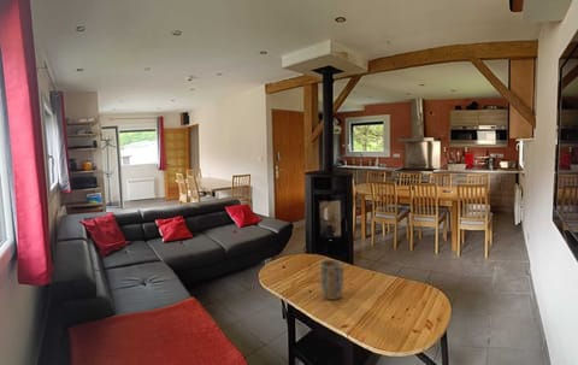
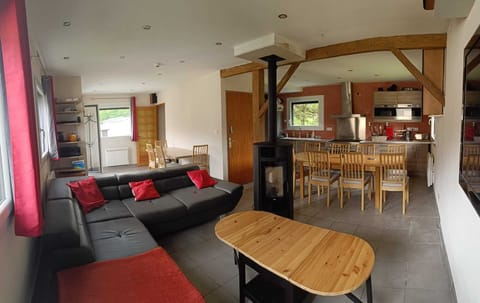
- plant pot (331, 279)
